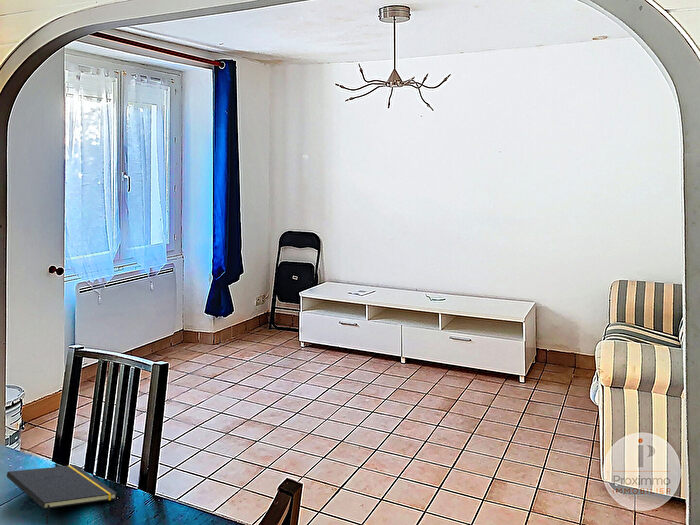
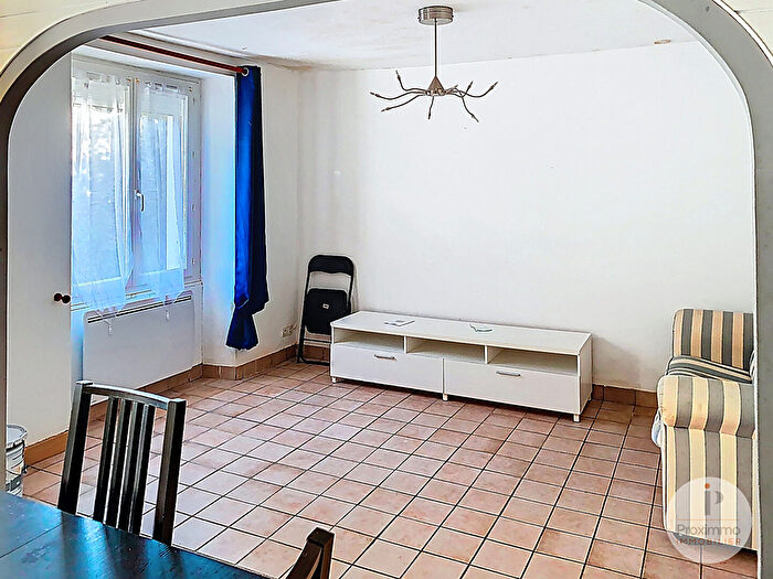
- notepad (61, 485)
